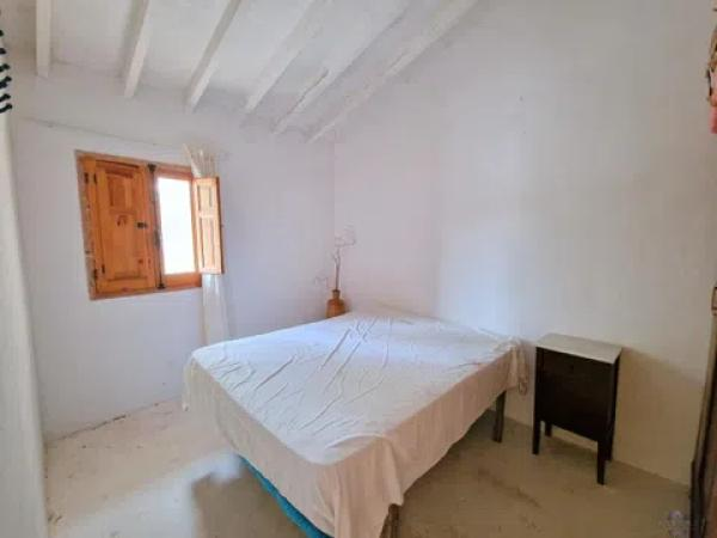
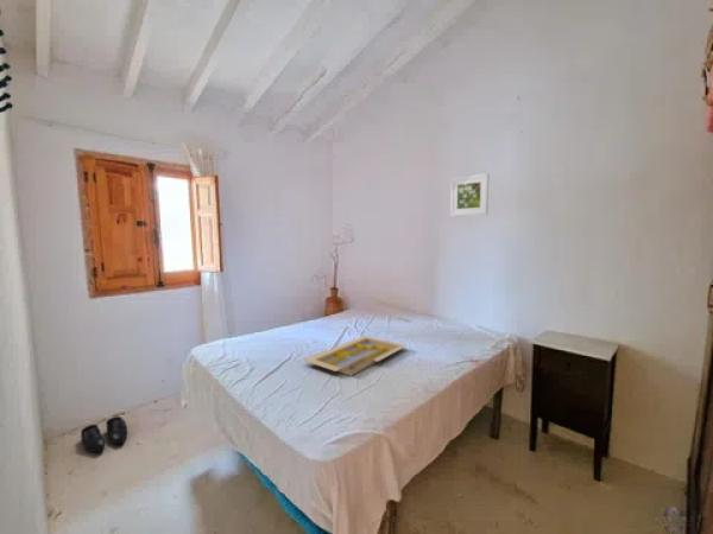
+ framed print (468, 196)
+ serving tray (358, 354)
+ shoe (107, 431)
